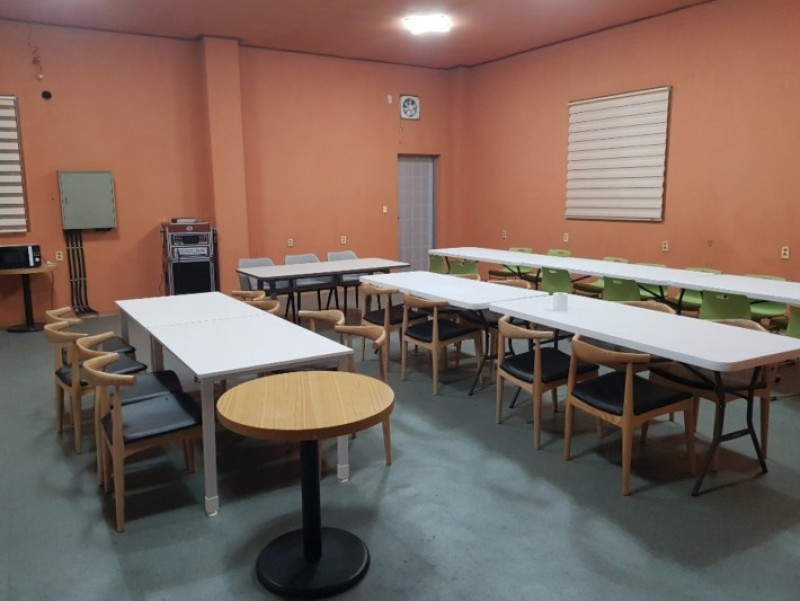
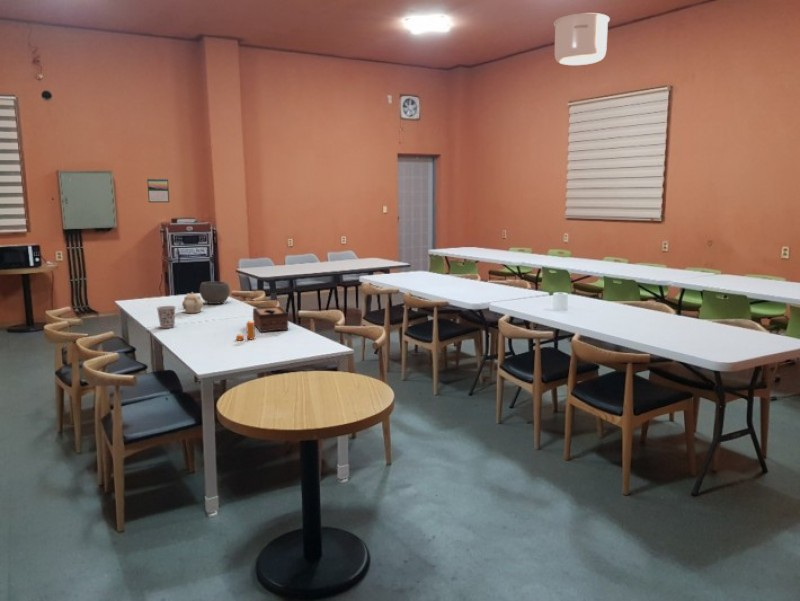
+ ceiling light (580, 41)
+ bowl (214, 292)
+ pepper shaker (247, 330)
+ tissue box (270, 318)
+ cup (166, 317)
+ calendar (158, 190)
+ teapot (192, 302)
